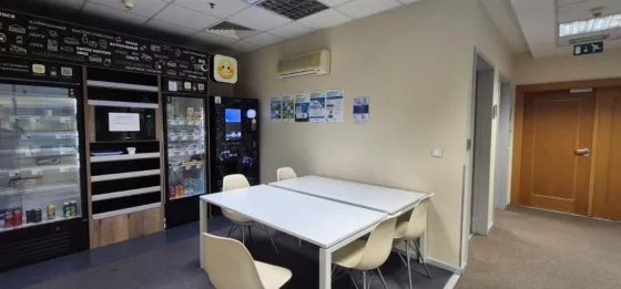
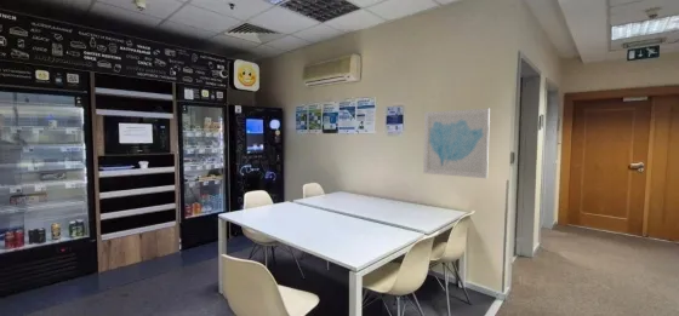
+ wall art (453, 143)
